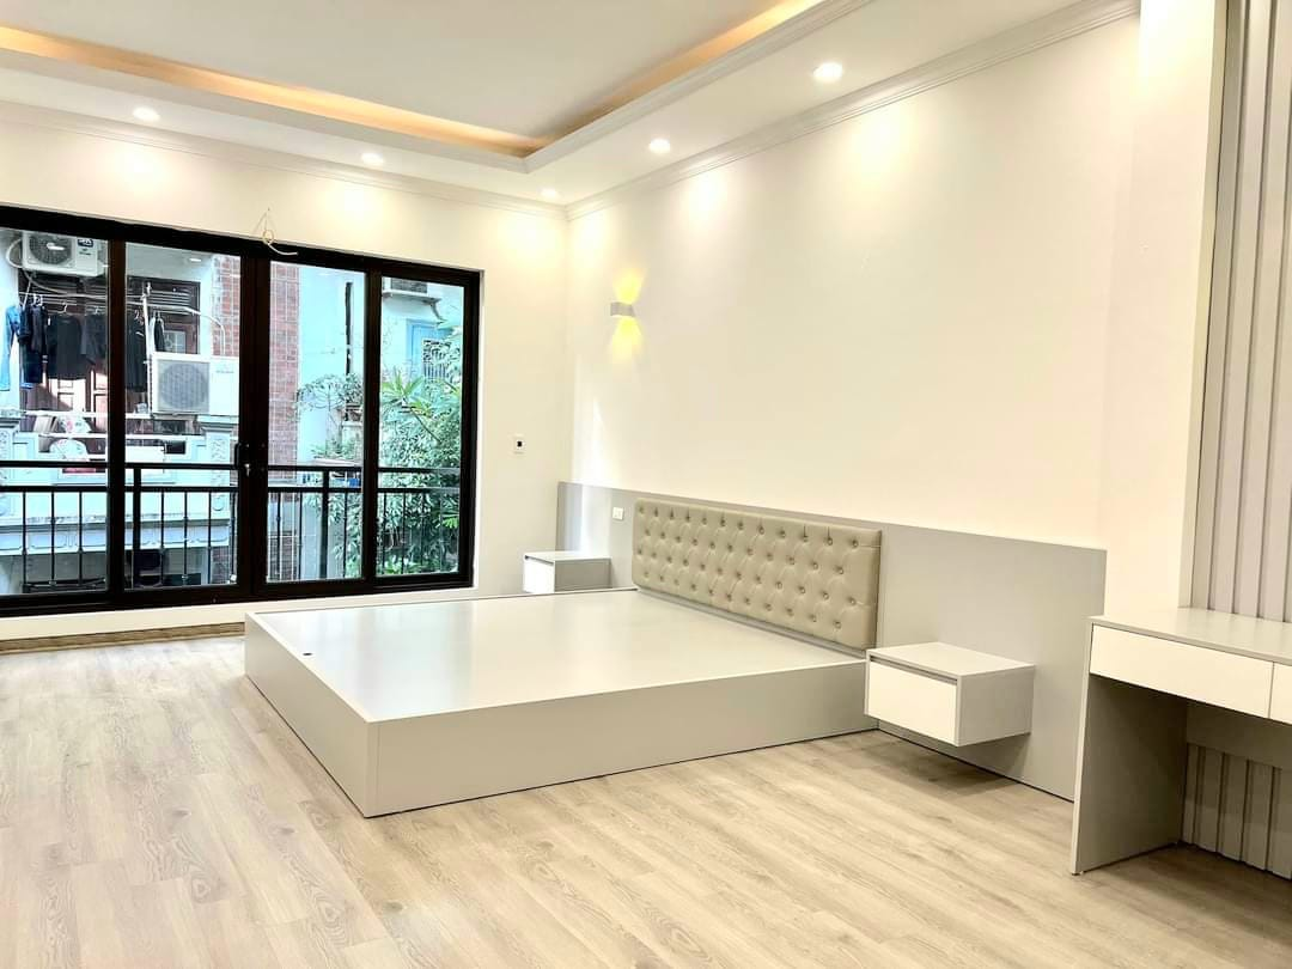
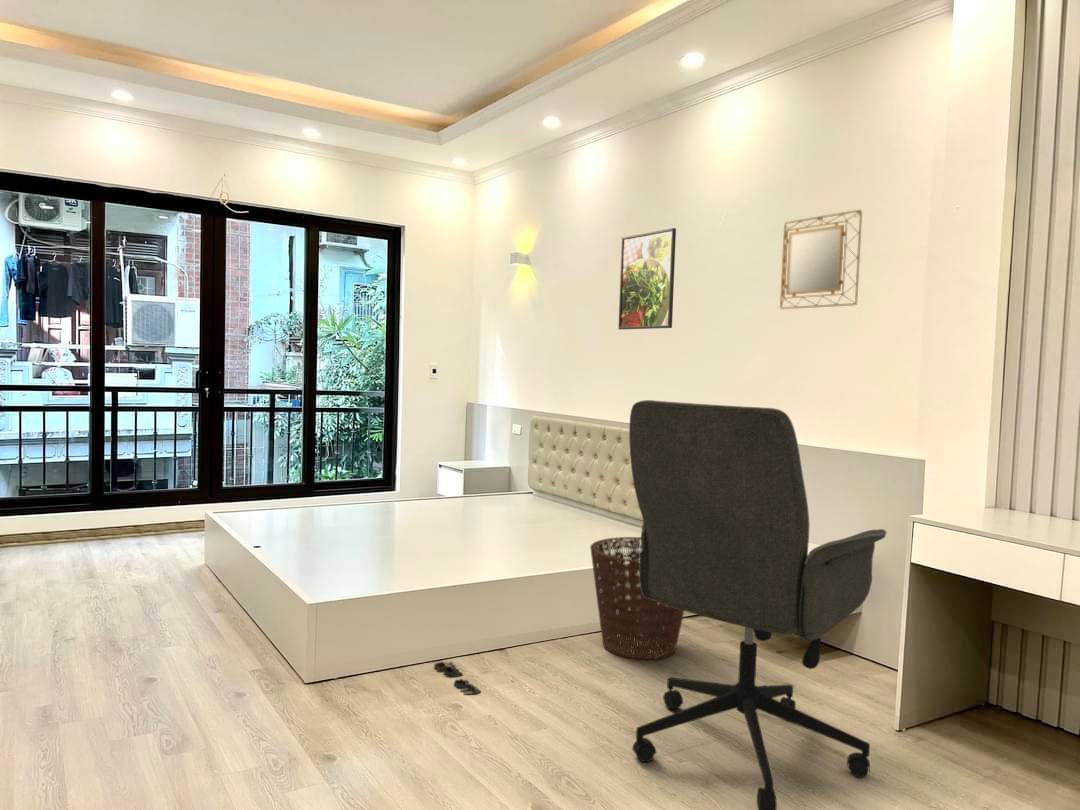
+ office chair (748, 579)
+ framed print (645, 281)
+ home mirror (816, 261)
+ basket (640, 598)
+ shoe (457, 676)
